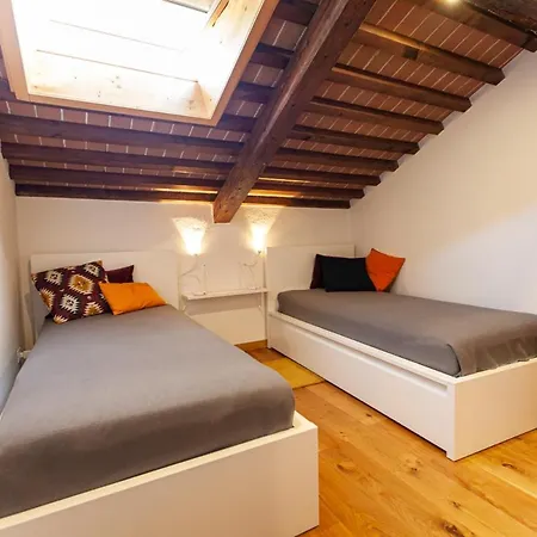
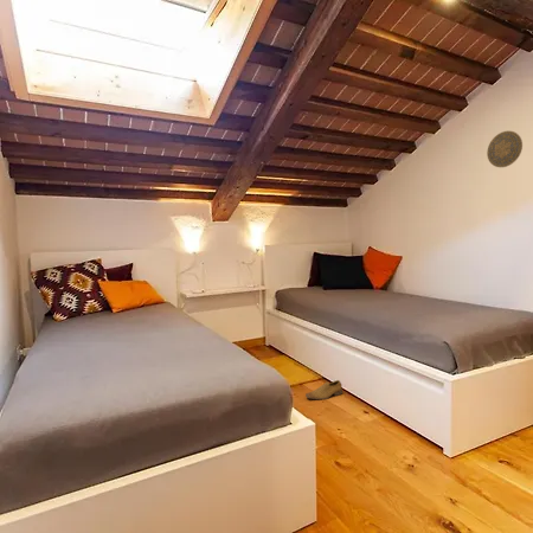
+ shoe (325, 388)
+ decorative plate (502, 149)
